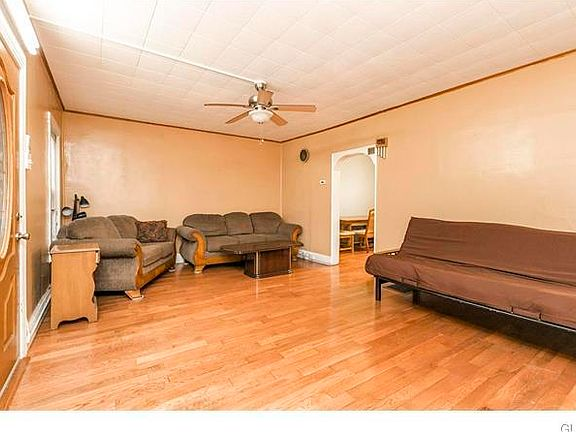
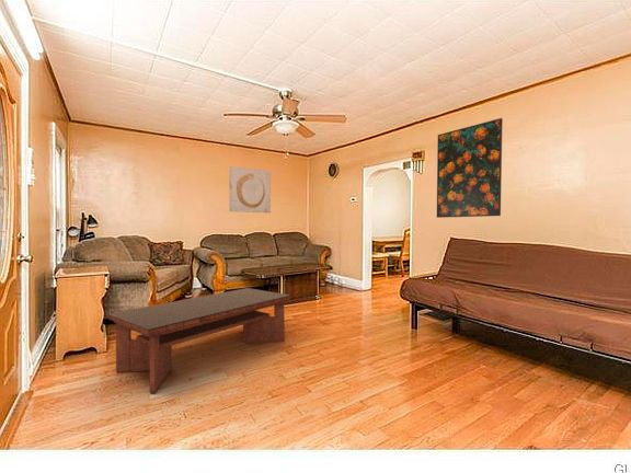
+ wall art (250, 191)
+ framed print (467, 172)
+ coffee table (210, 328)
